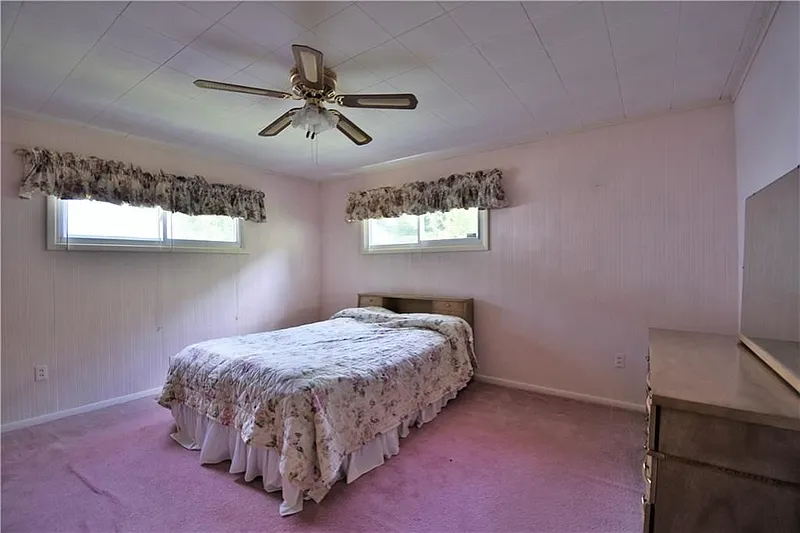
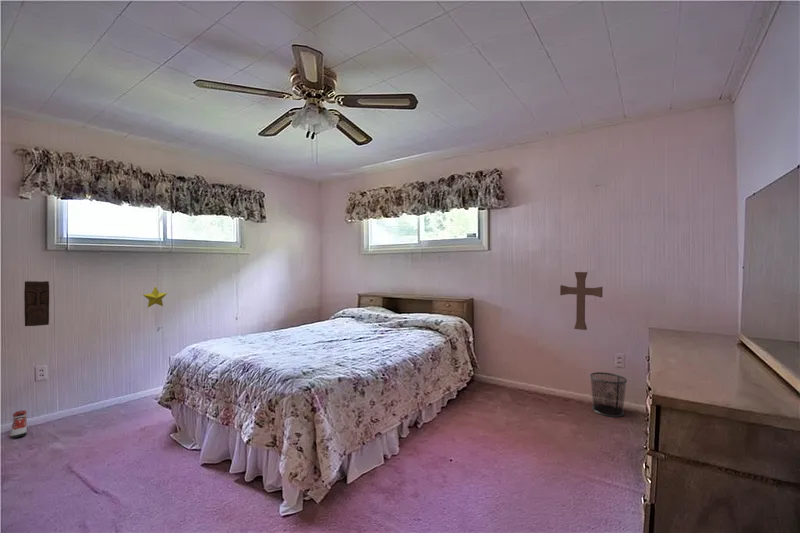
+ decorative star (155, 296)
+ mask (37, 303)
+ waste bin (608, 394)
+ sneaker (18, 422)
+ decorative cross (580, 300)
